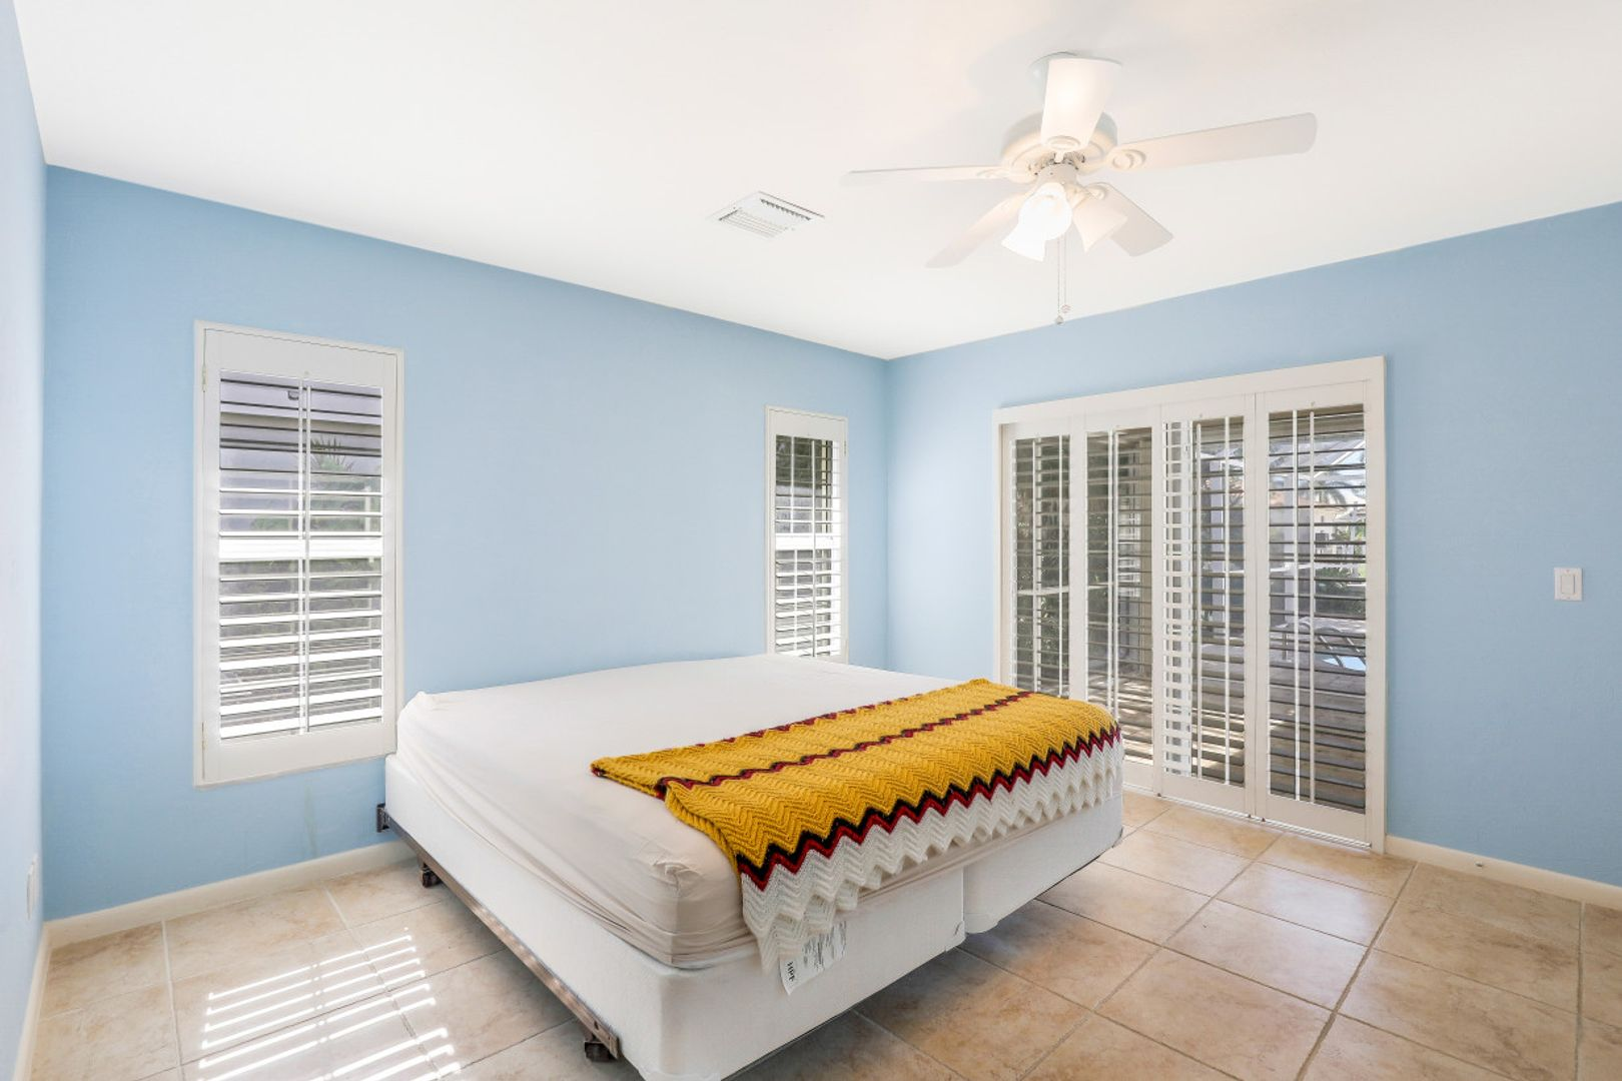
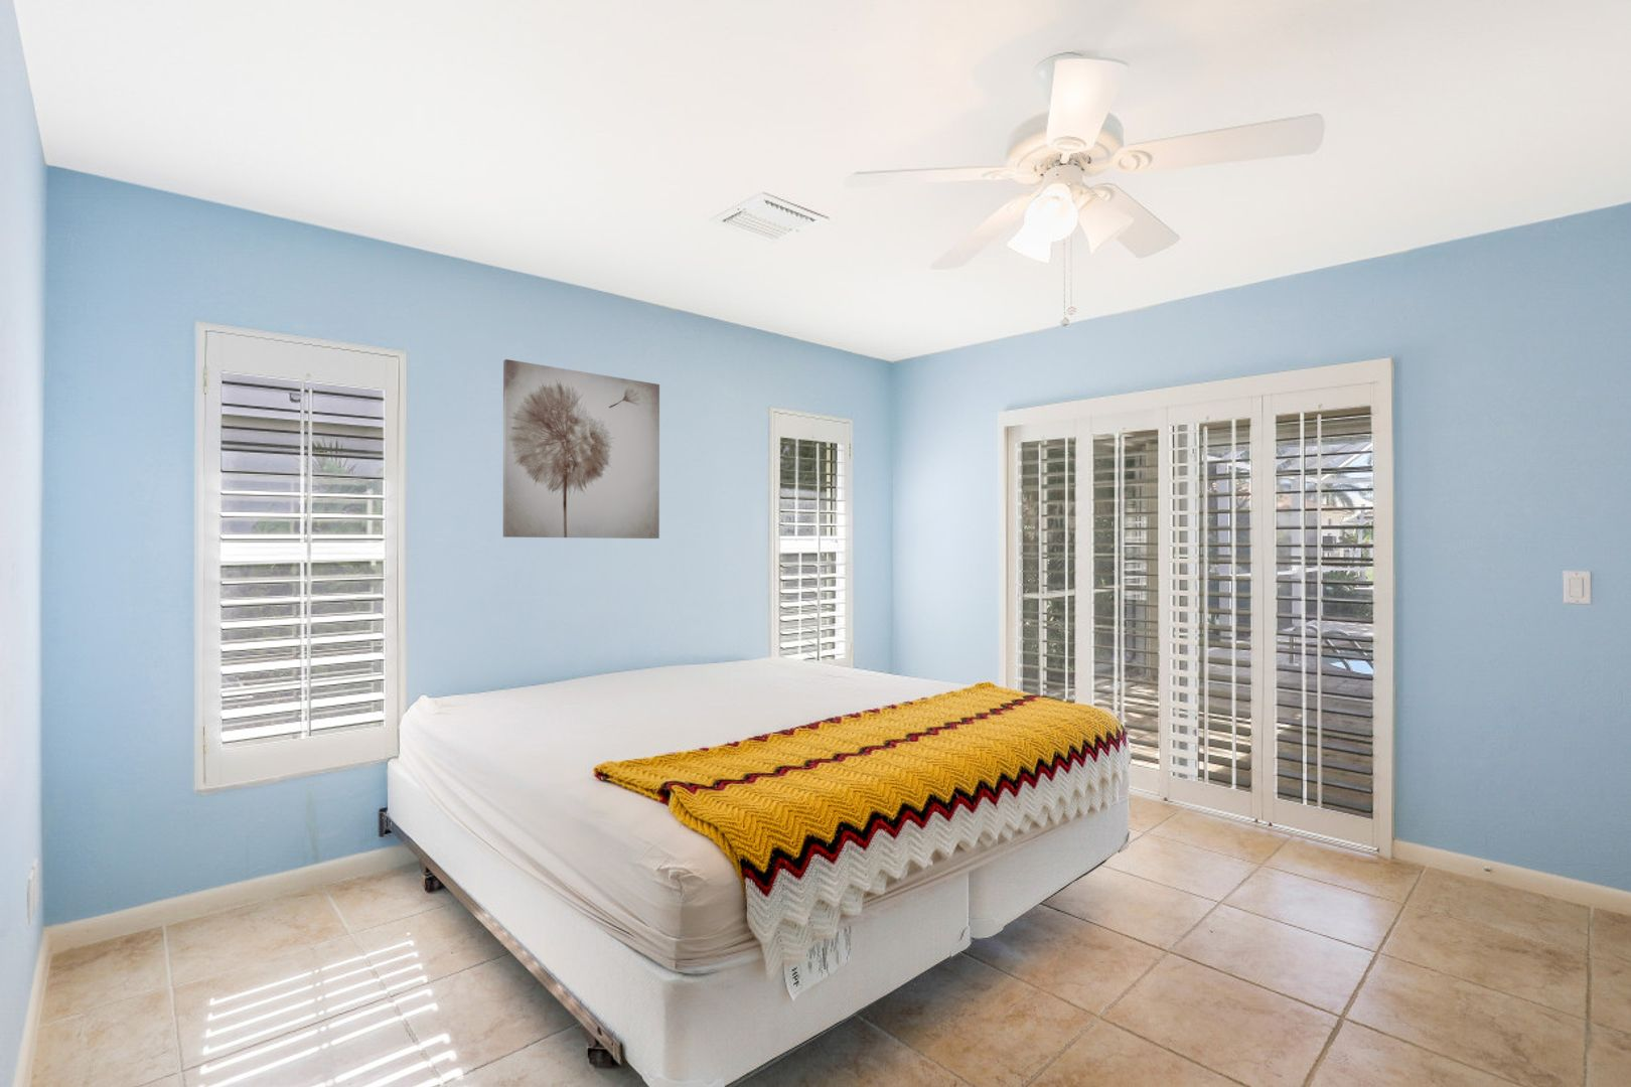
+ wall art (586, 455)
